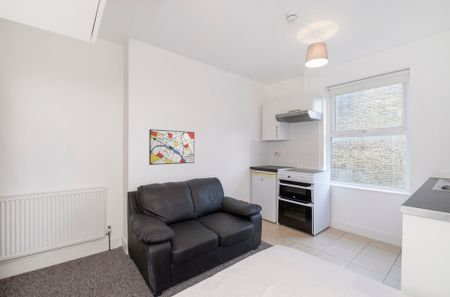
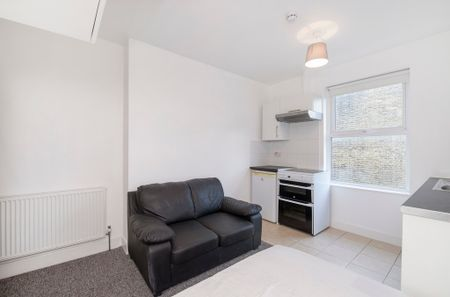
- wall art (173, 147)
